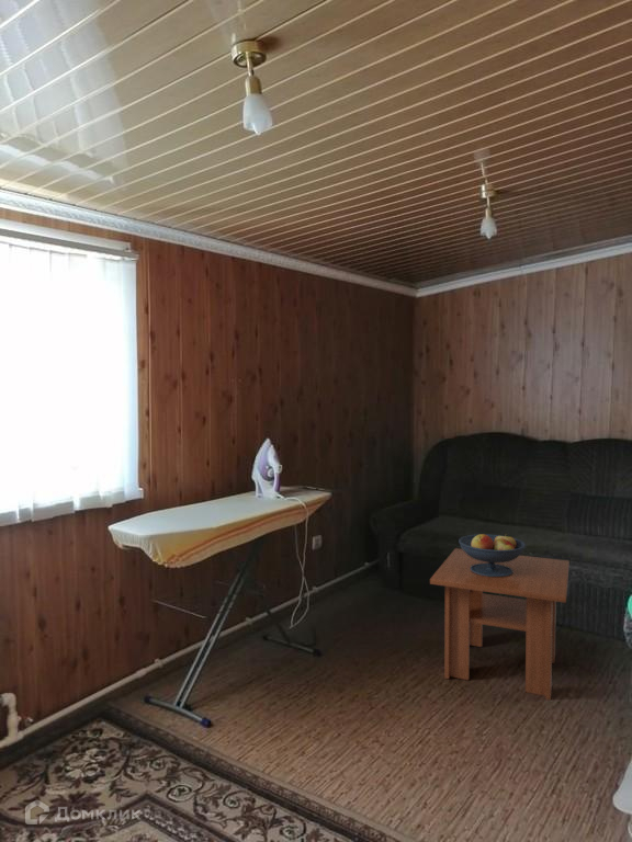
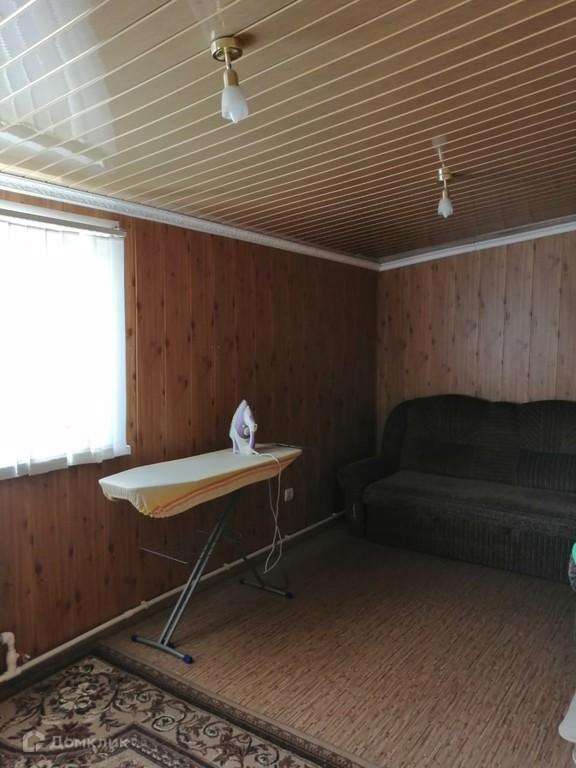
- coffee table (501, 617)
- fruit bowl (490, 550)
